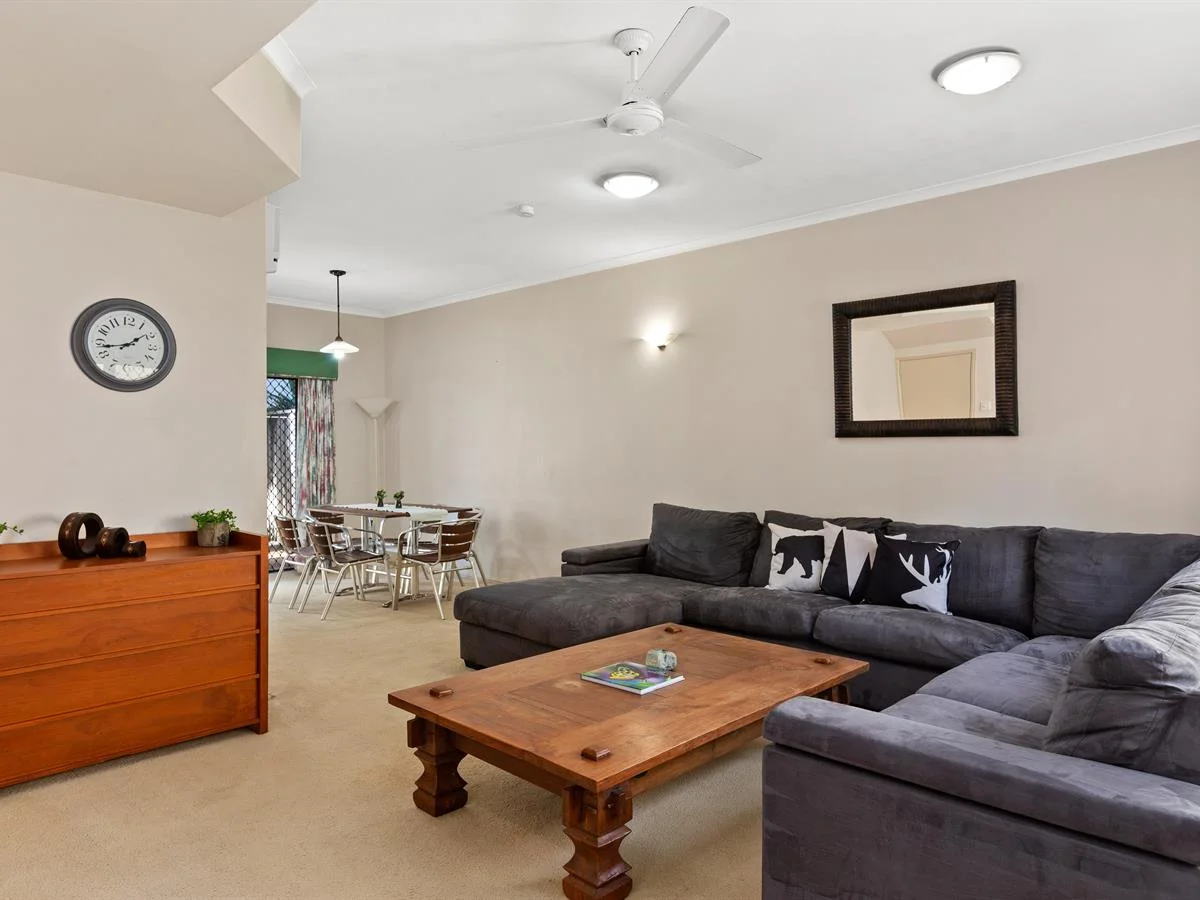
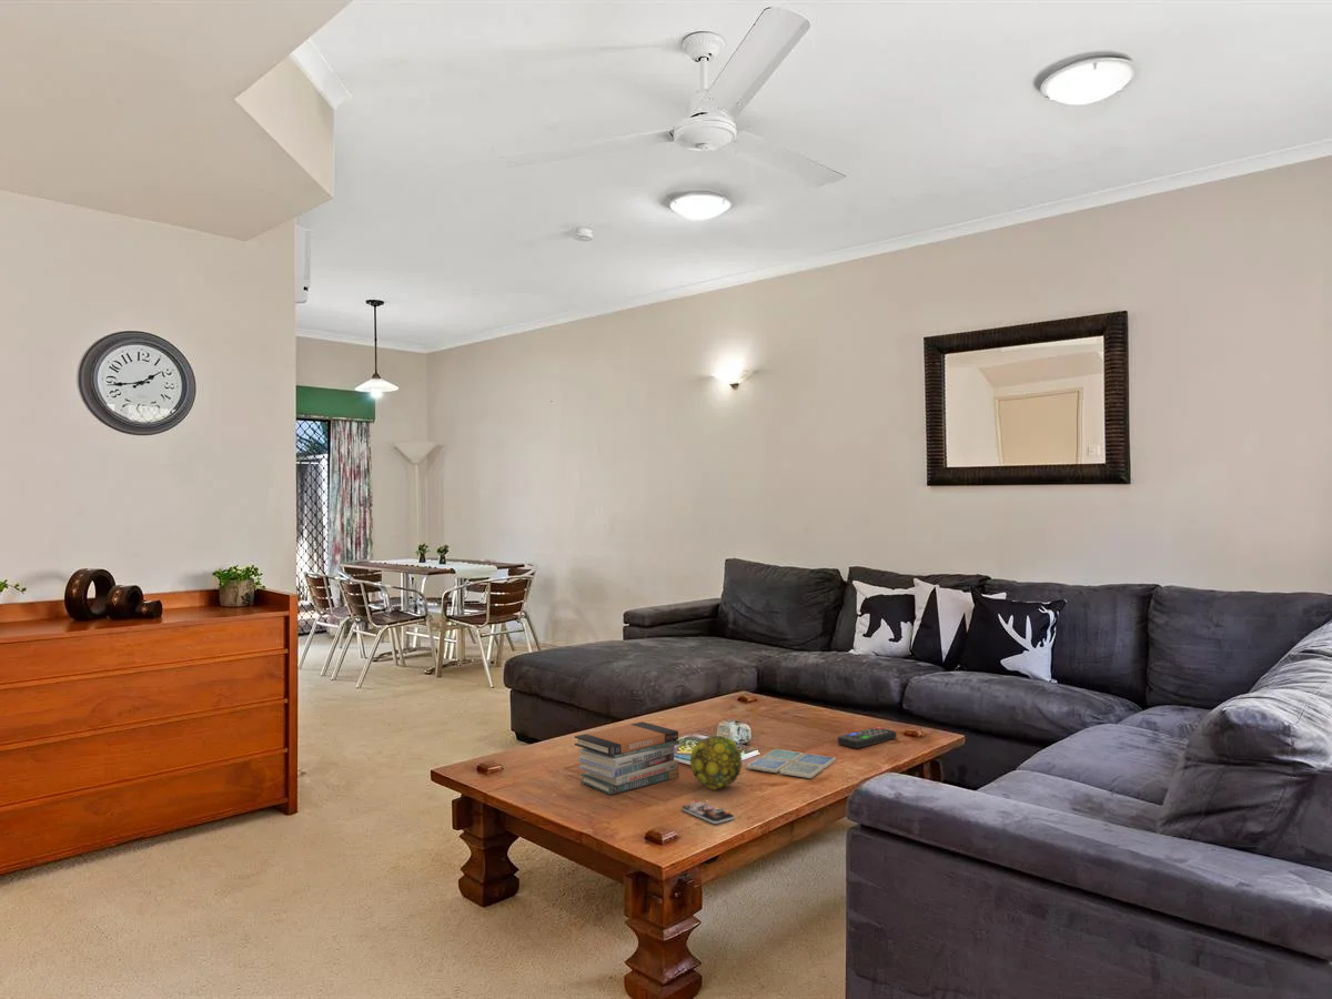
+ drink coaster (791, 763)
+ smartphone (707, 809)
+ remote control (867, 736)
+ decorative ball (716, 761)
+ book stack (627, 756)
